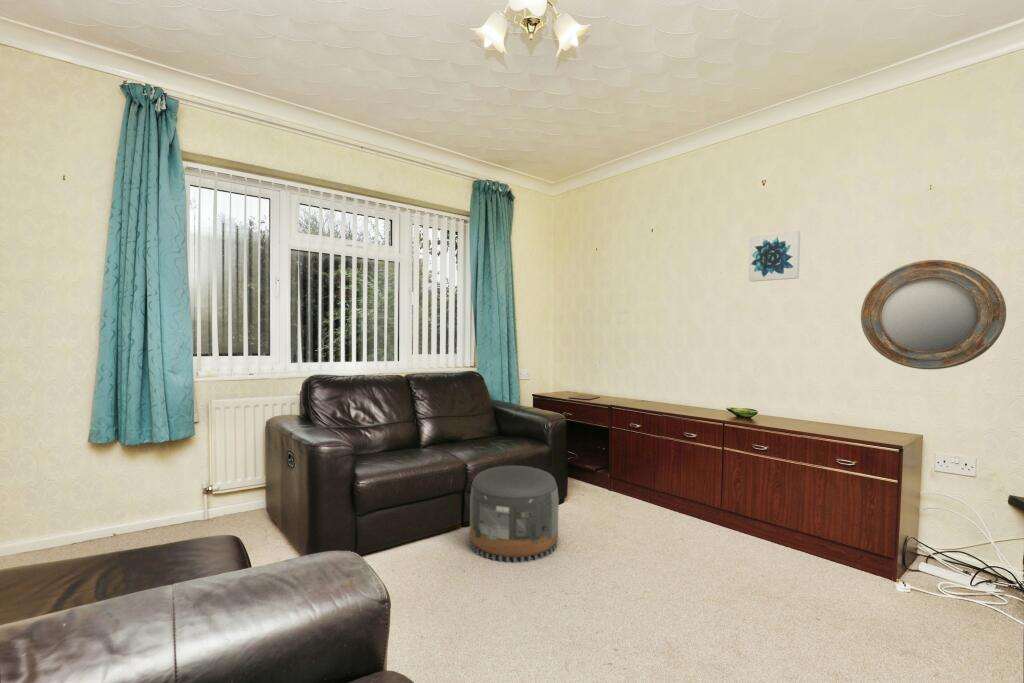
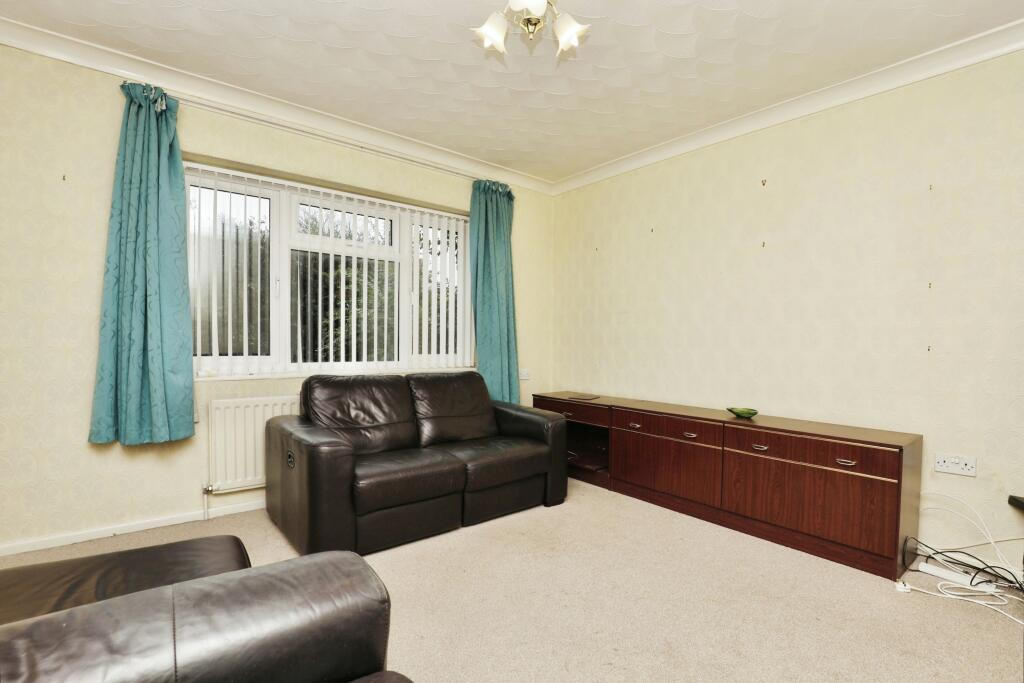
- home mirror (927, 315)
- wall art (773, 257)
- pouf (514, 506)
